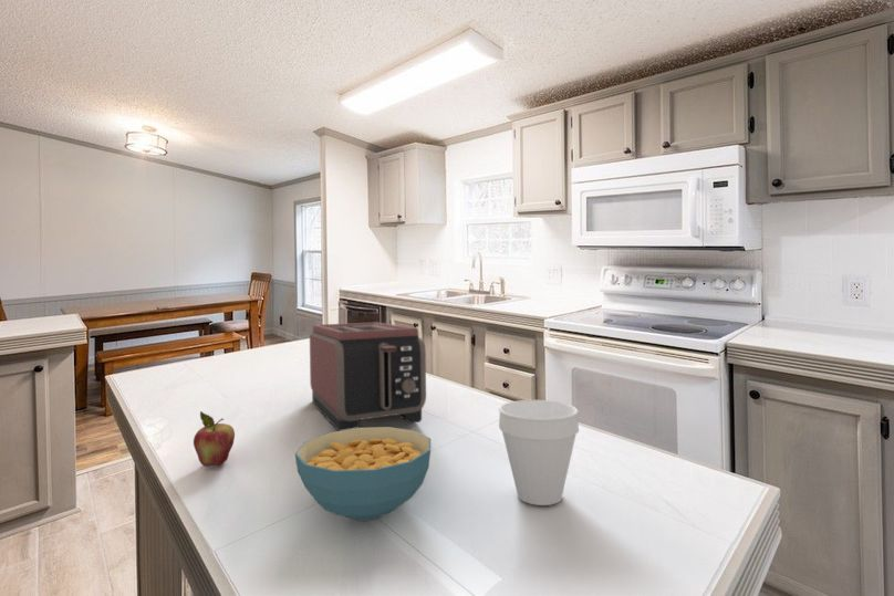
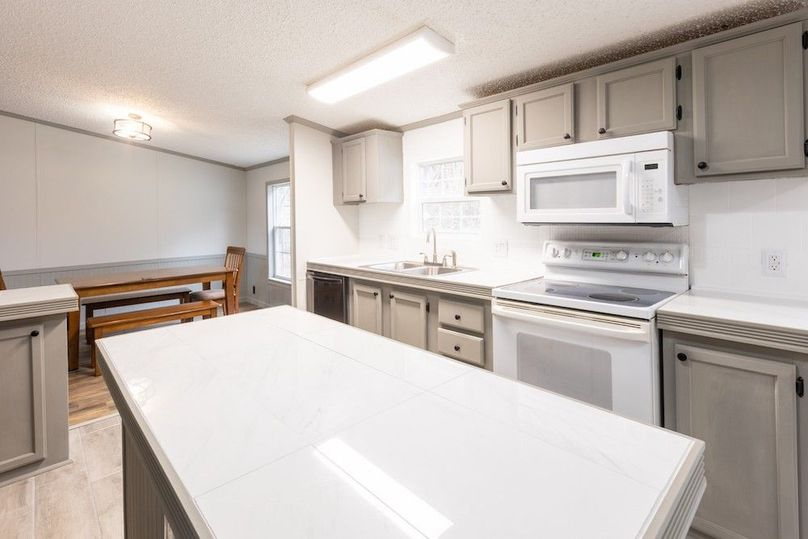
- cereal bowl (365, 478)
- fruit (214, 437)
- cup (538, 451)
- toaster (364, 370)
